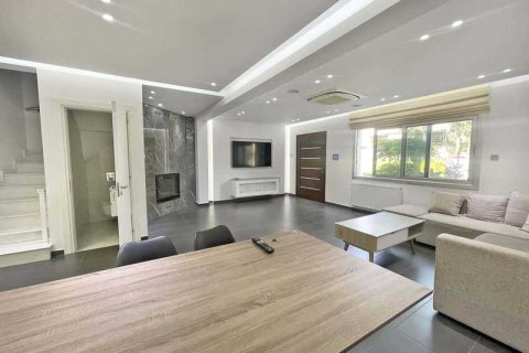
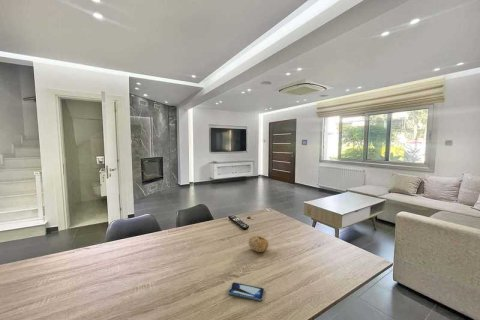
+ fruit (258, 243)
+ smartphone (246, 291)
